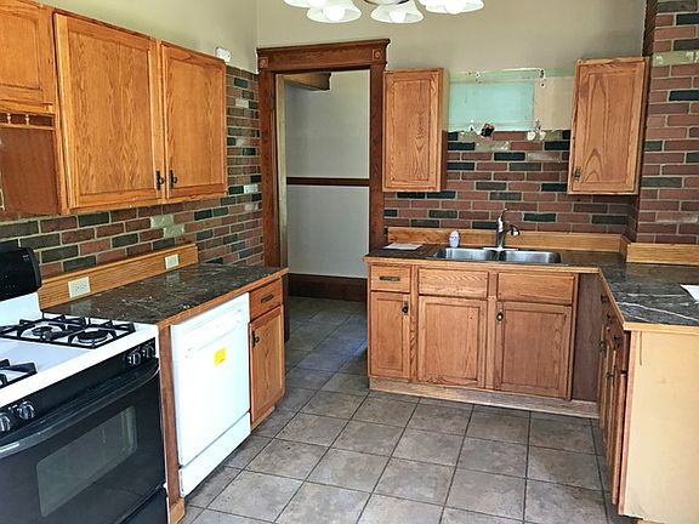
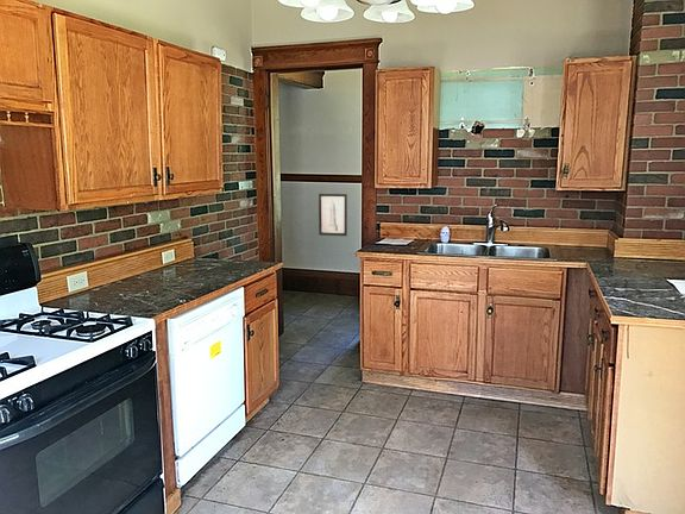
+ wall art (332, 214)
